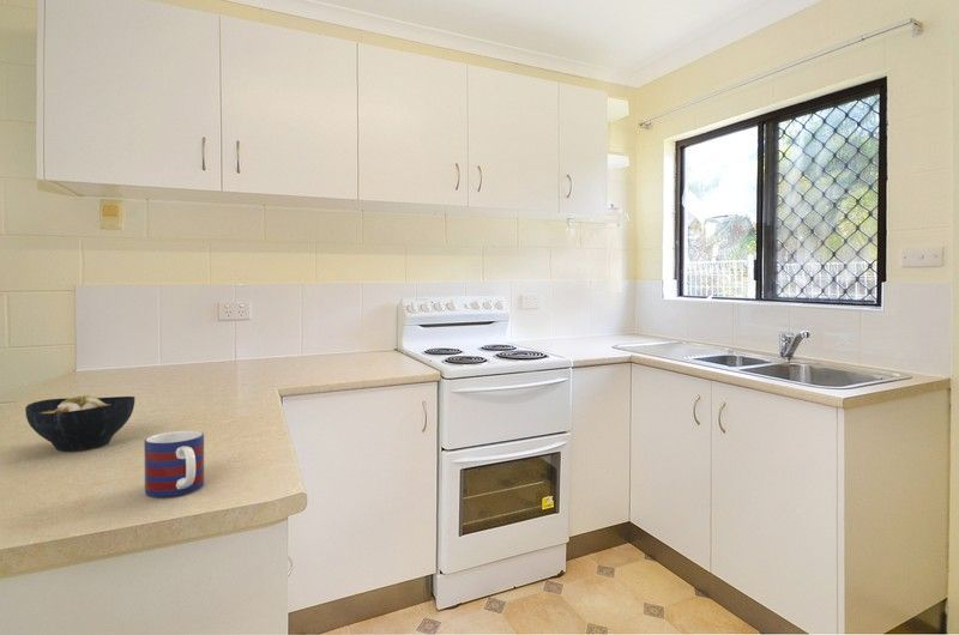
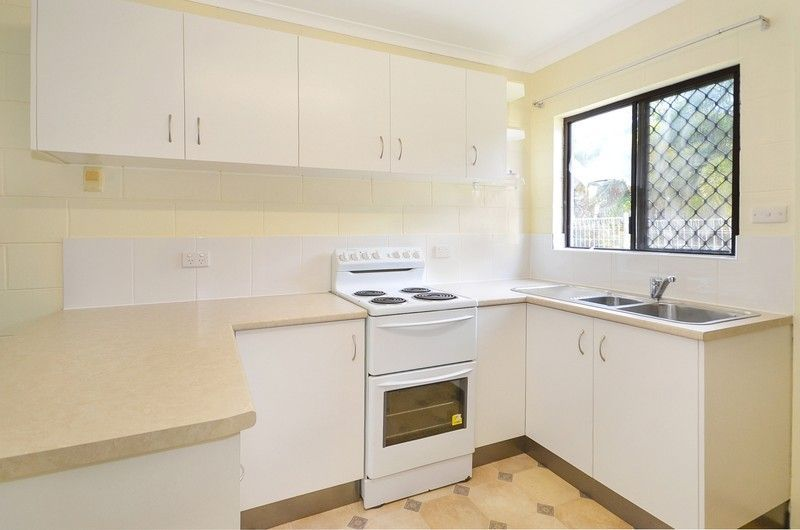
- bowl (83, 421)
- mug (179, 465)
